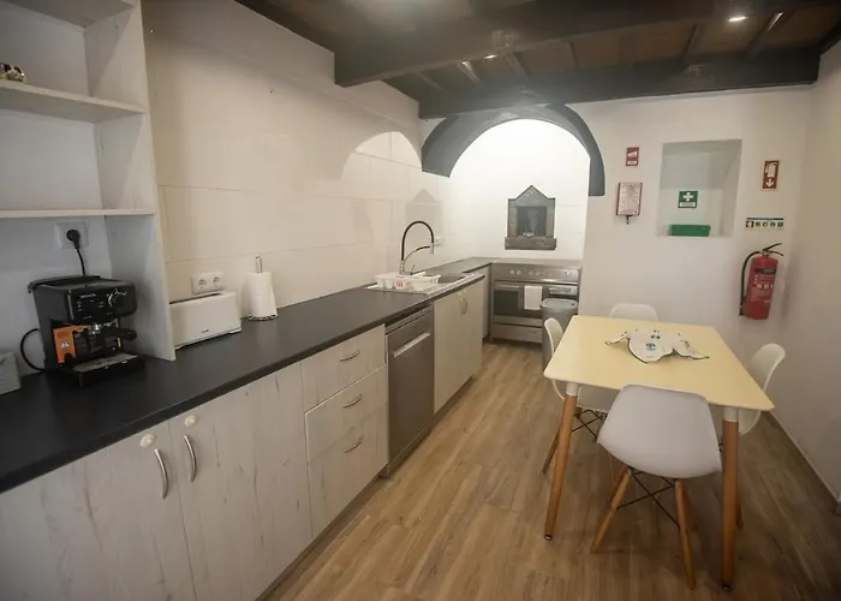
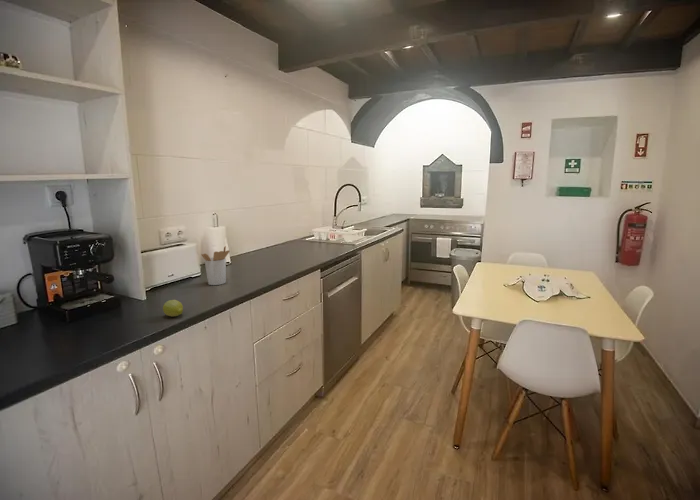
+ utensil holder (218, 265)
+ fruit (173, 308)
